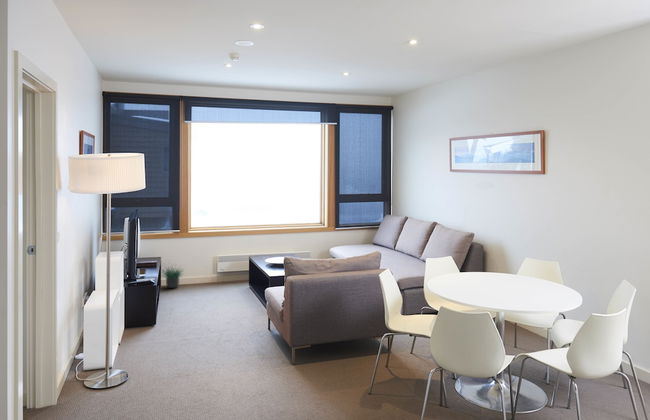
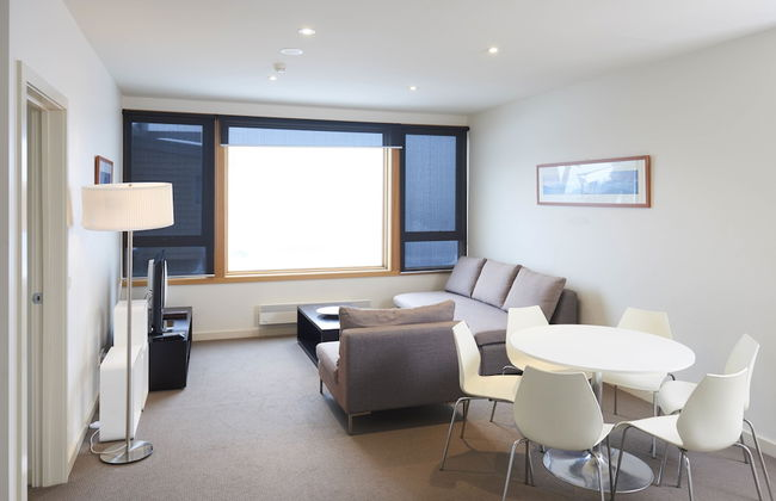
- potted plant (172, 273)
